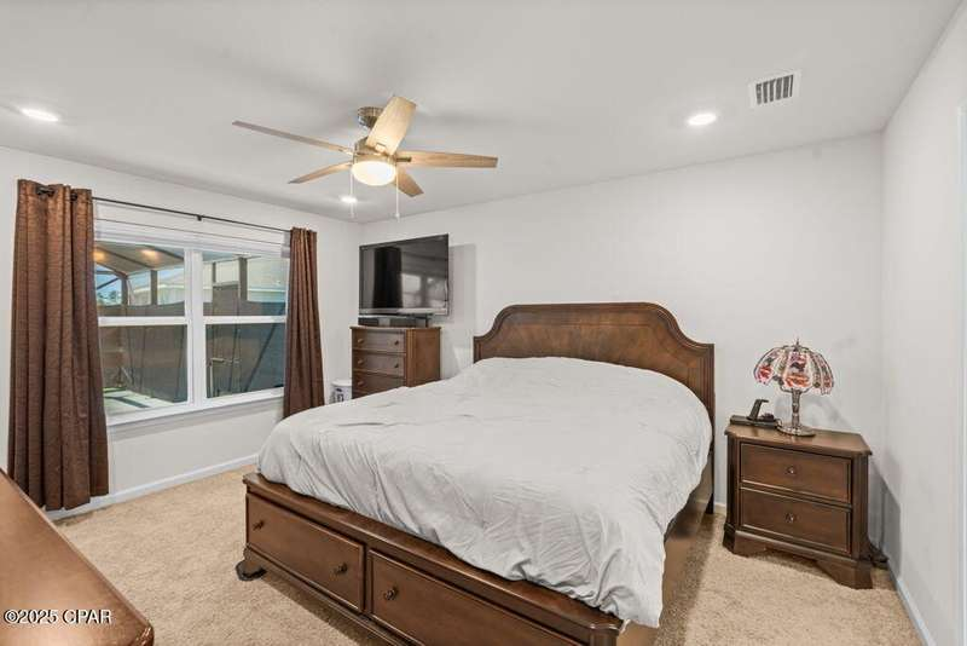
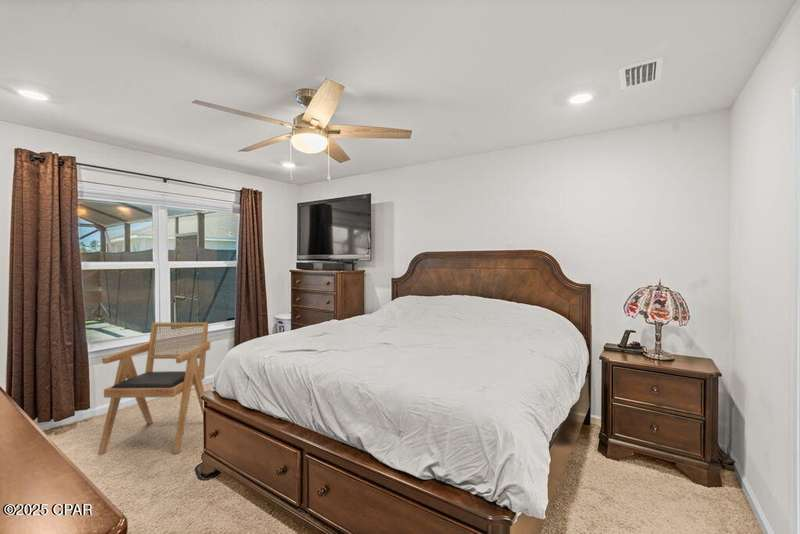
+ armchair (161, 381)
